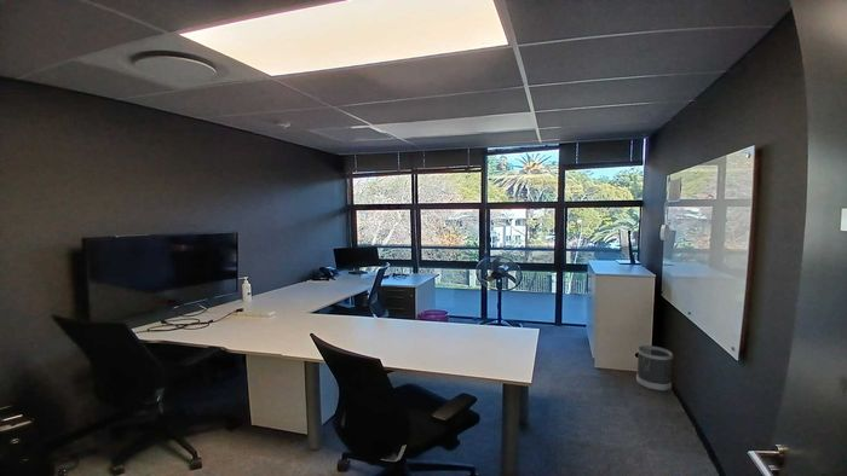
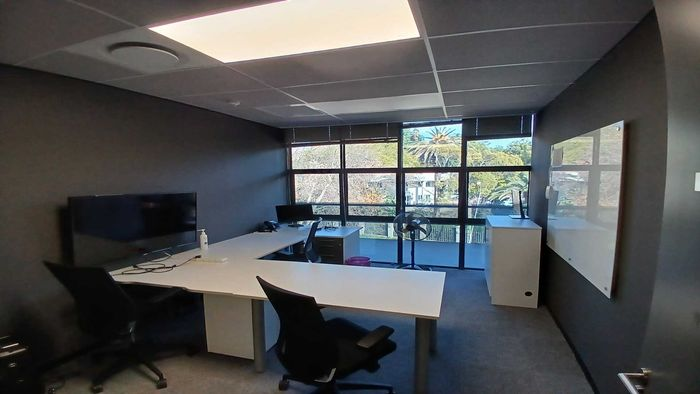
- wastebasket (653, 367)
